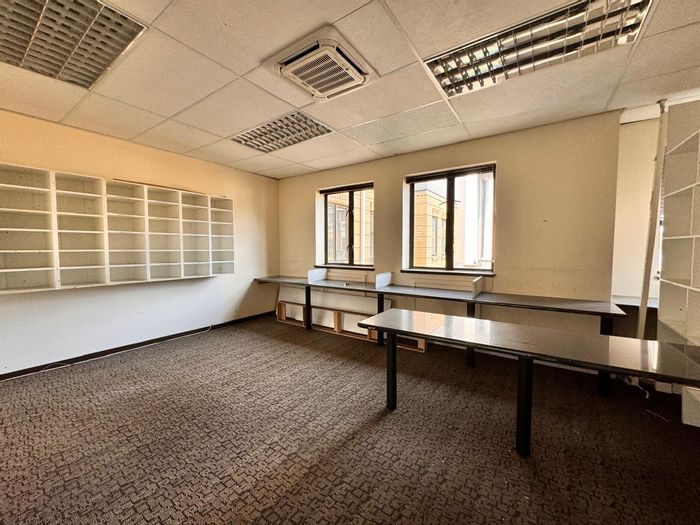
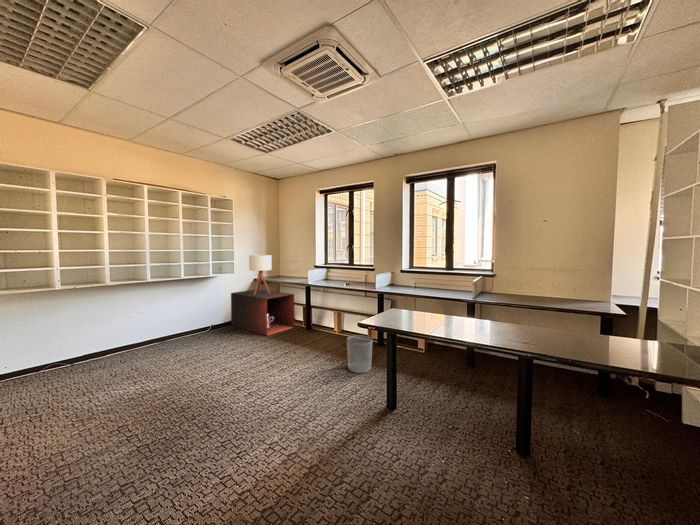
+ lamp (260, 274)
+ waste bin (359, 354)
+ storage cabinet (262, 309)
